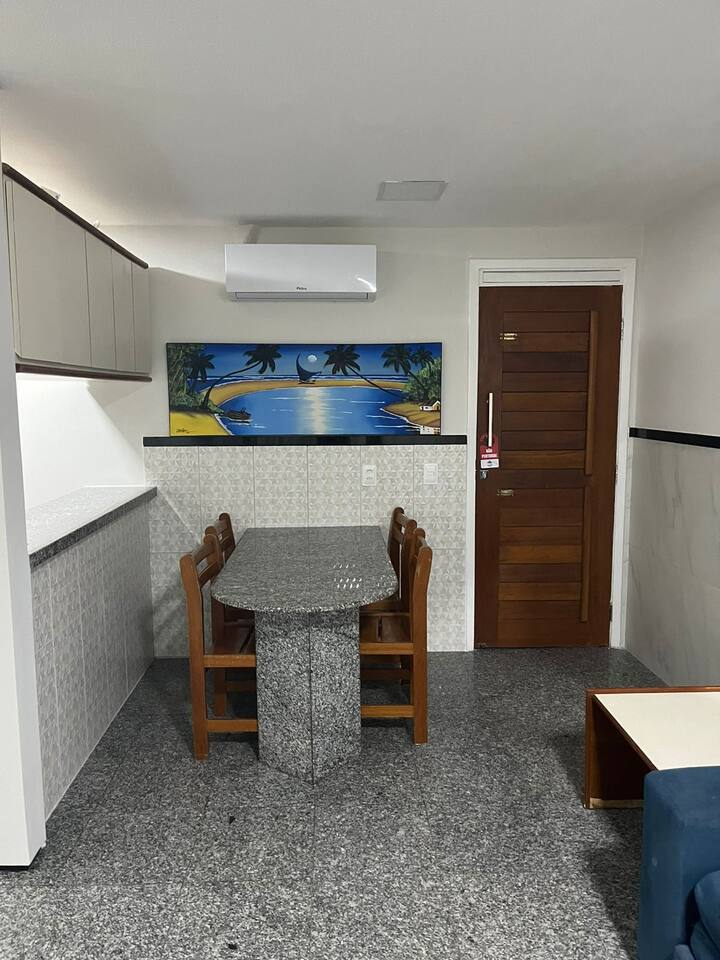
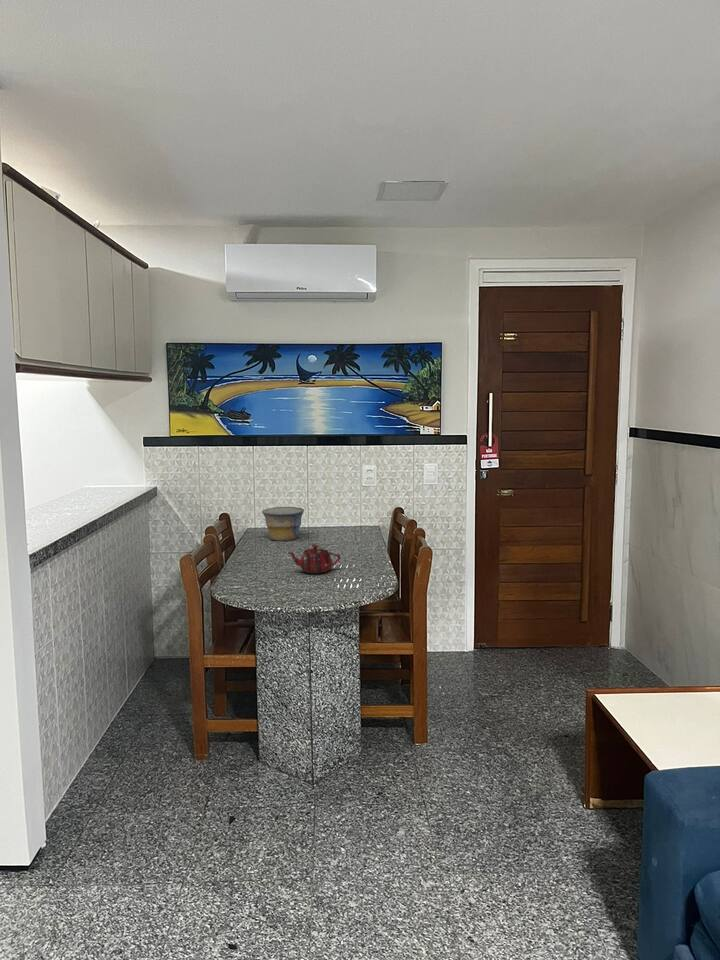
+ teapot (314, 557)
+ bowl (283, 524)
